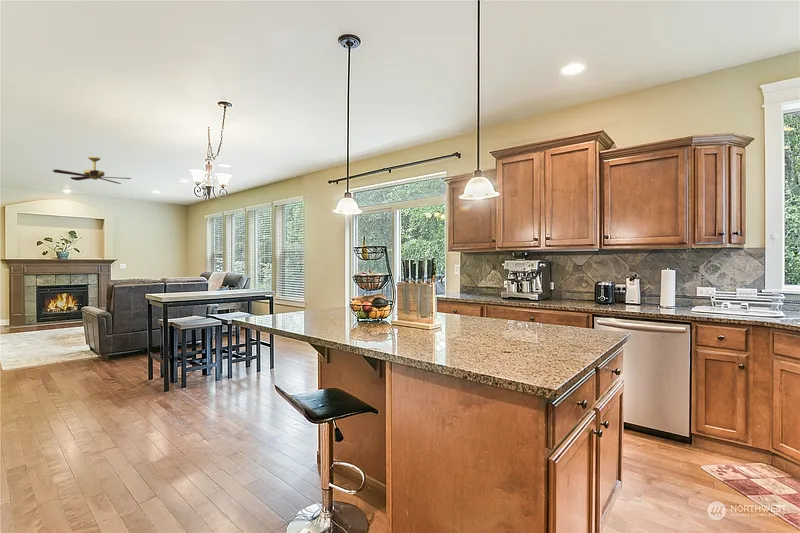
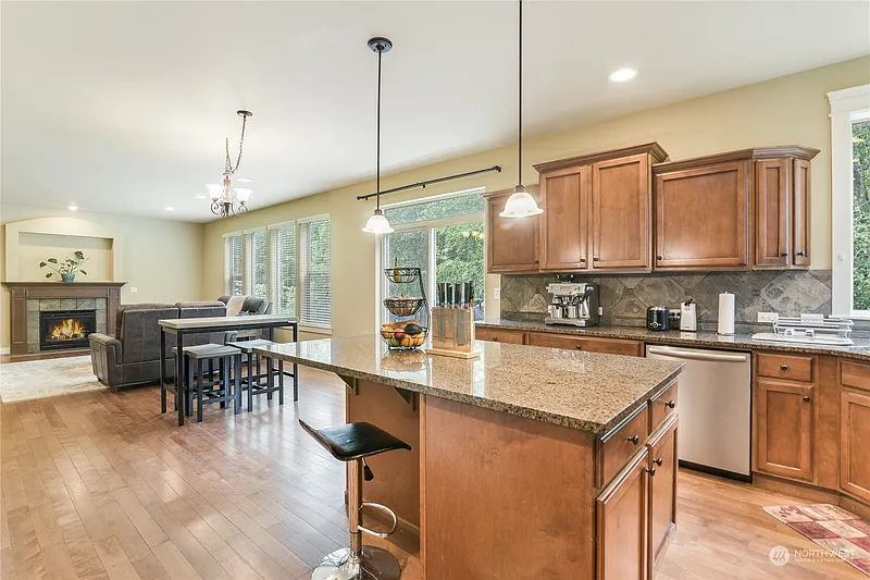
- ceiling fan (93, 167)
